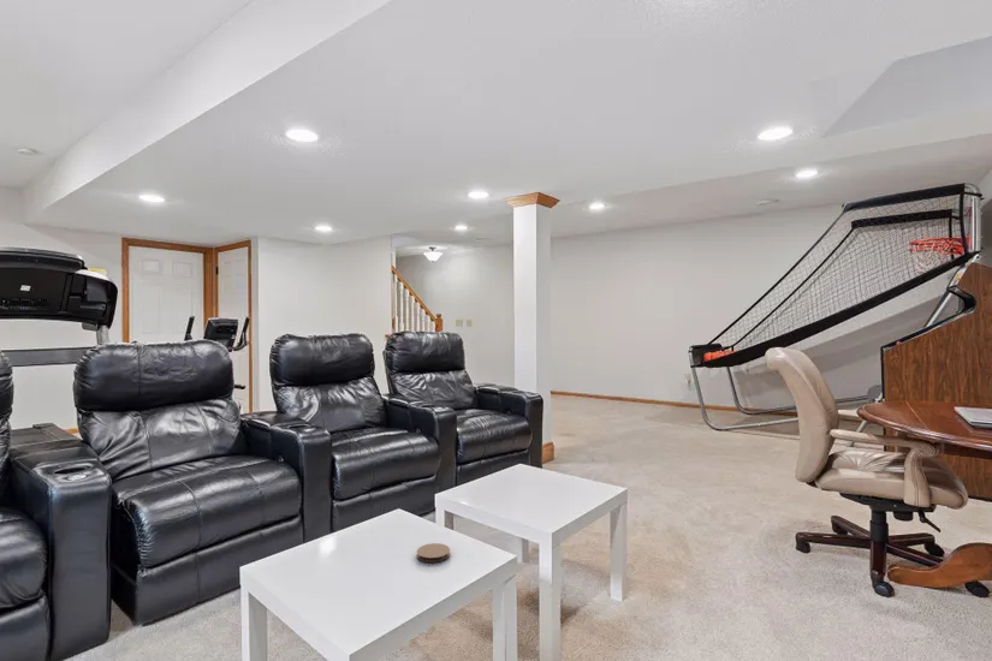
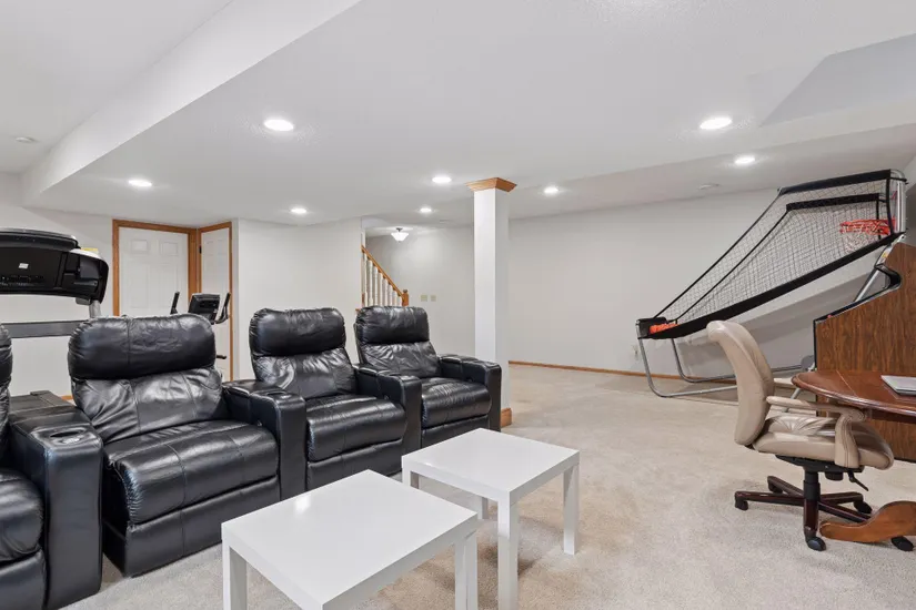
- coaster (433, 552)
